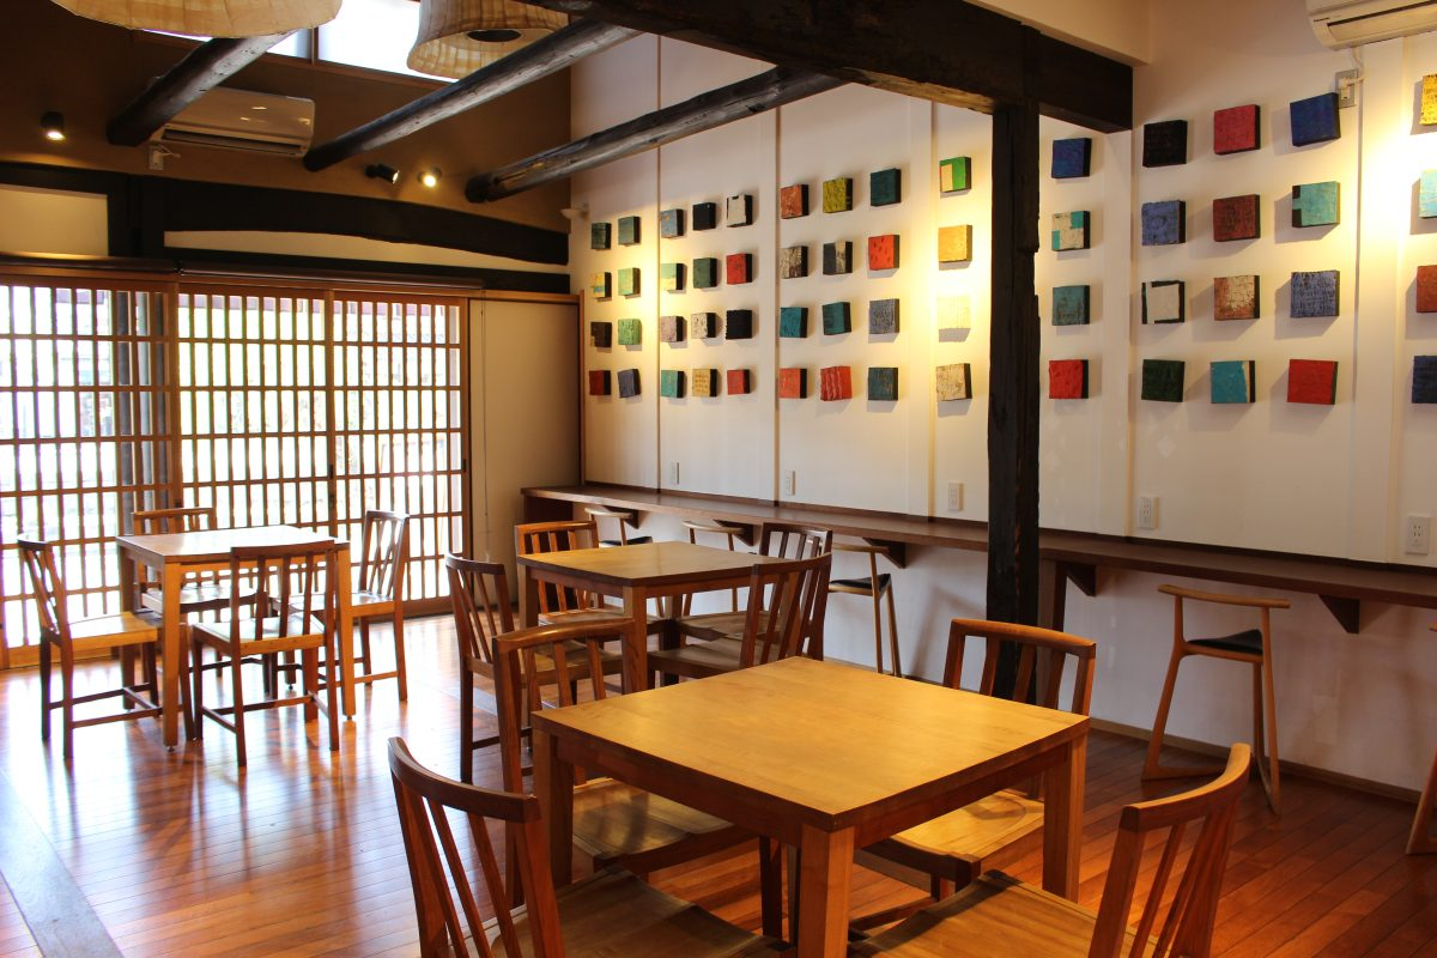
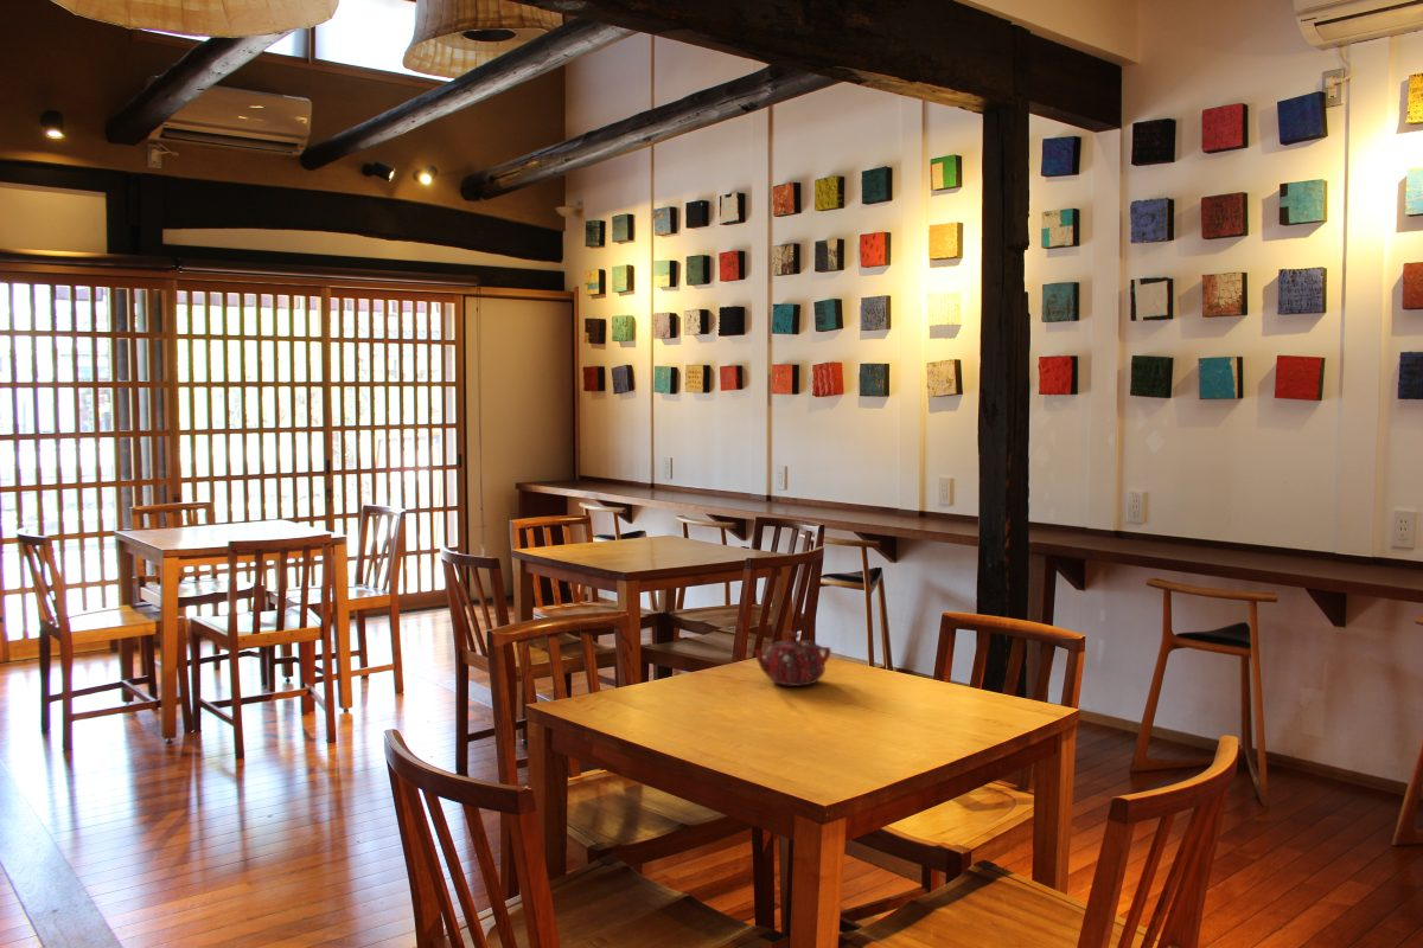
+ teapot (791, 656)
